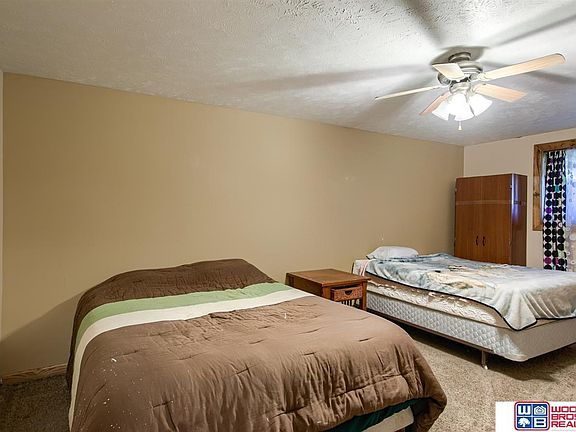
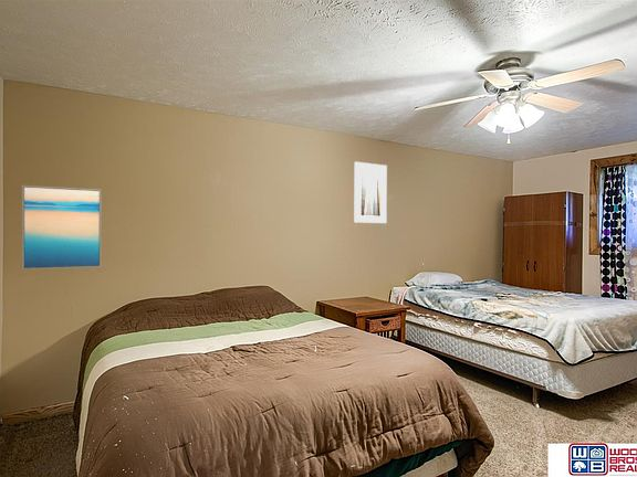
+ wall art (63, 227)
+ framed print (370, 193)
